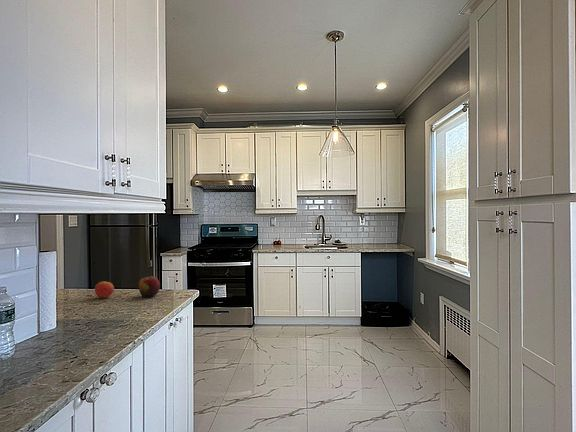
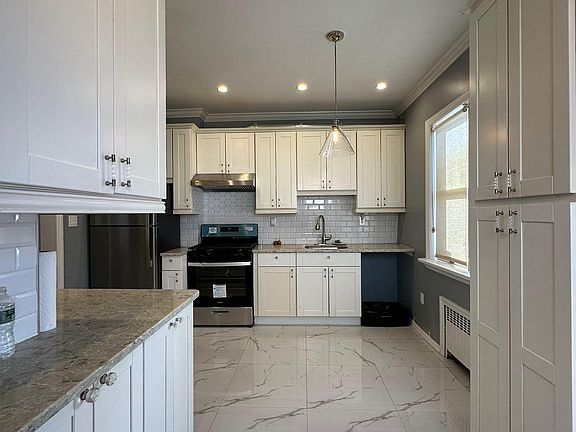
- apple (104, 289)
- apple (149, 286)
